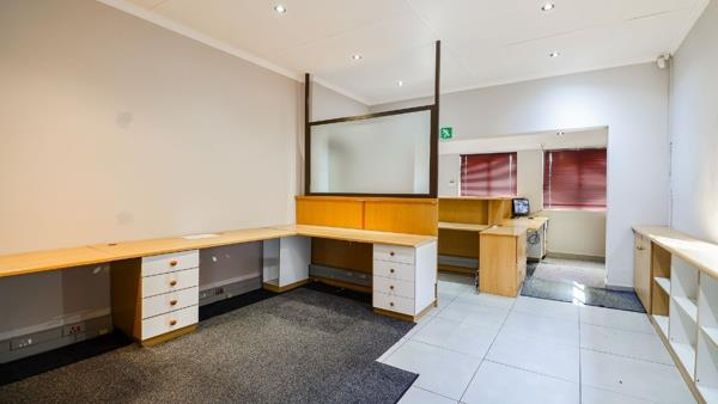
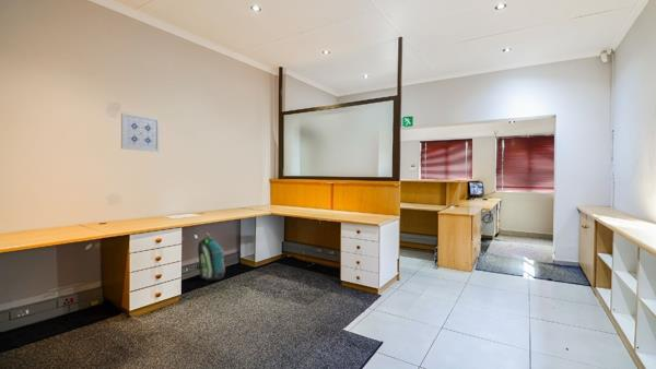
+ wall art (141, 133)
+ backpack (210, 257)
